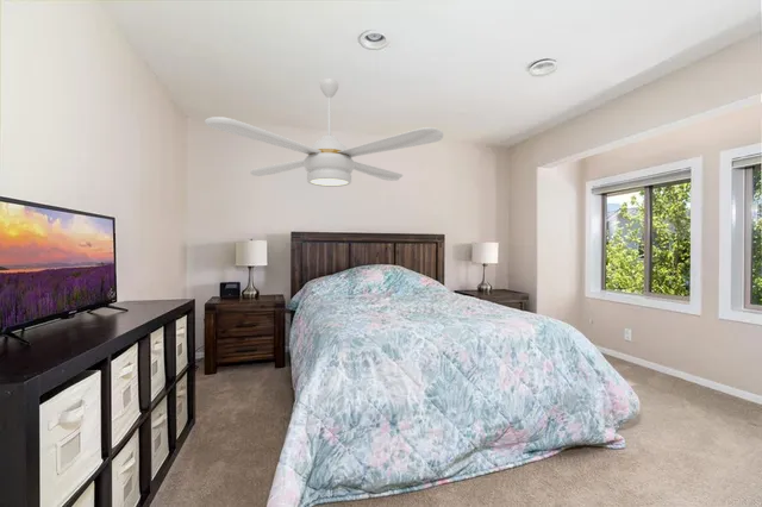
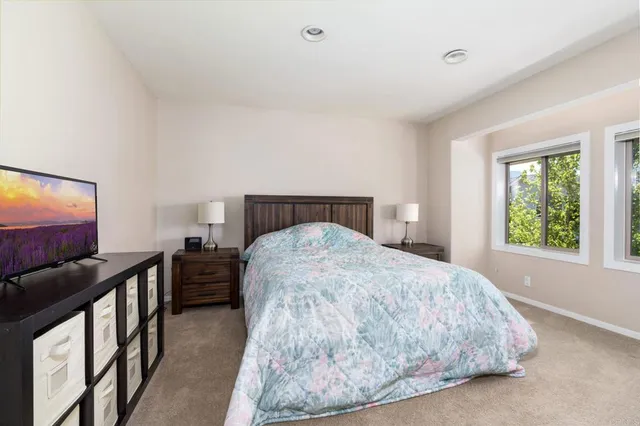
- ceiling fan (329, 132)
